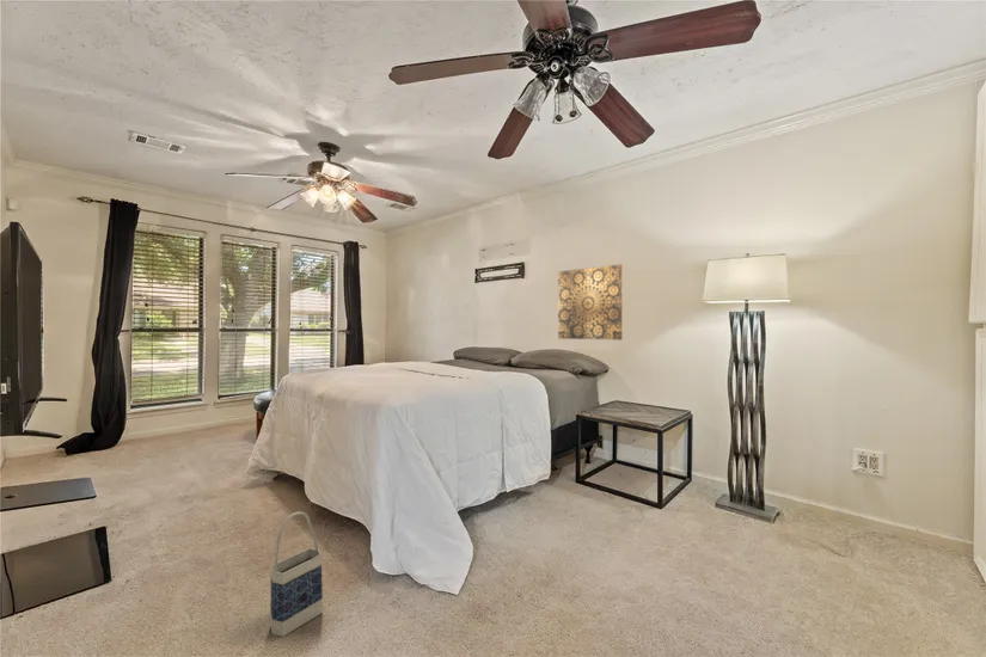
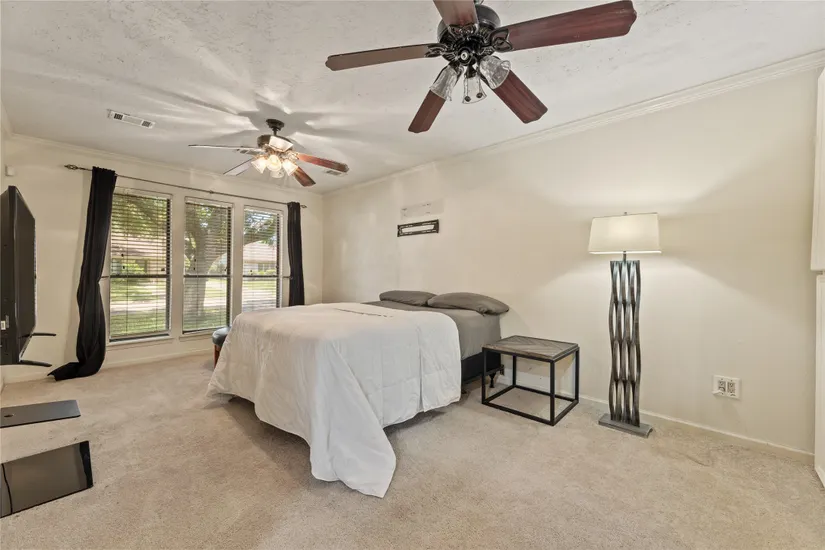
- bag (296, 565)
- wall art (588, 303)
